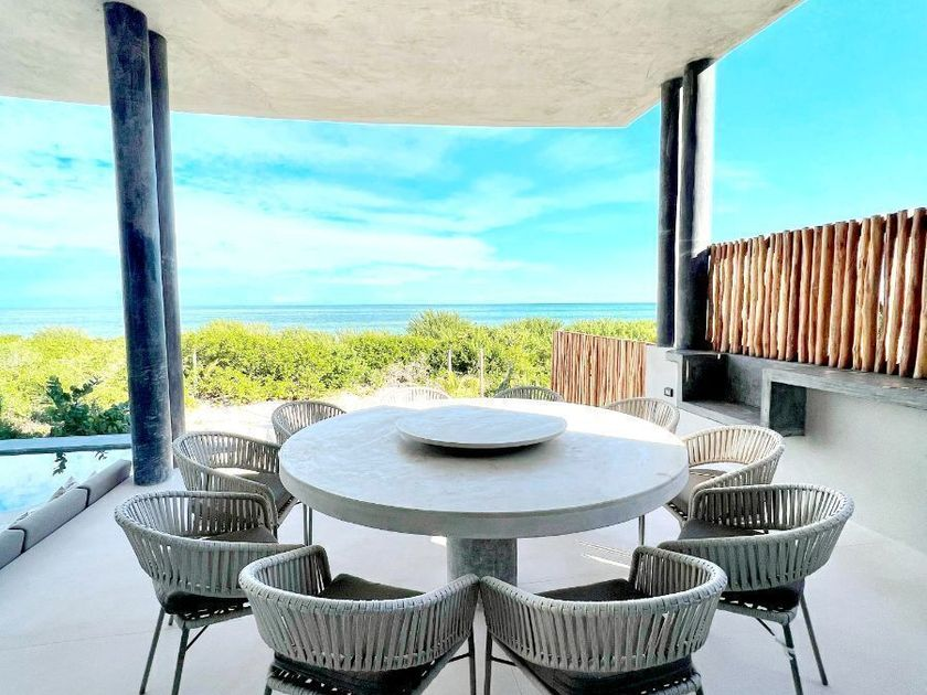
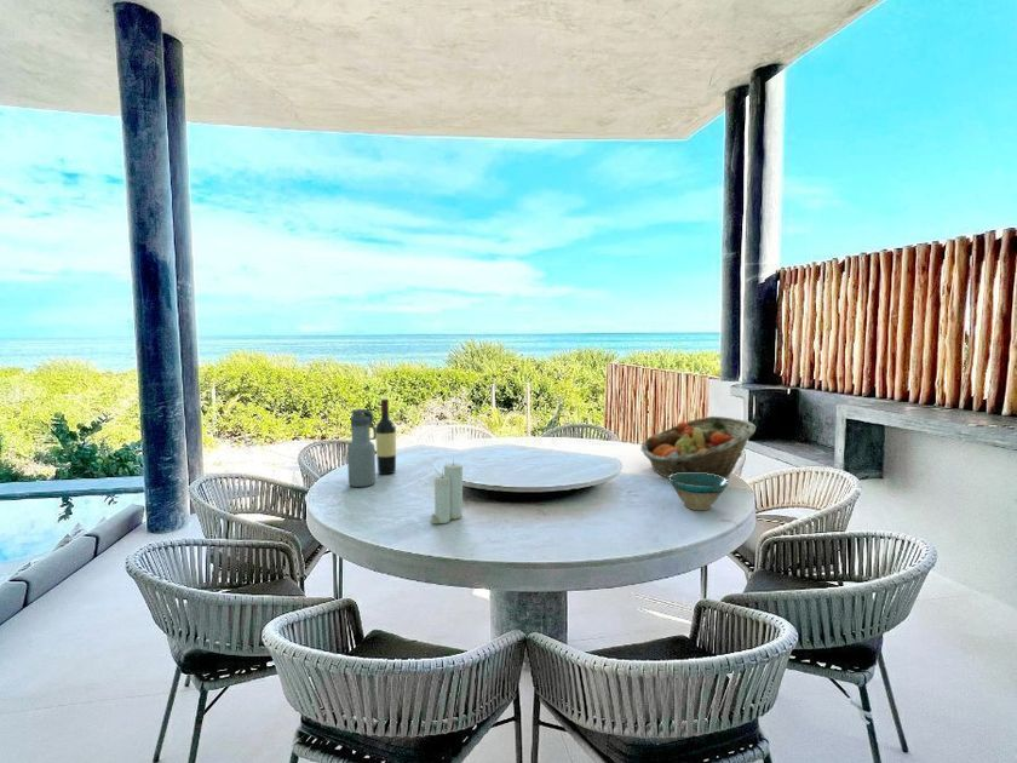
+ wine bottle (385, 435)
+ bowl (697, 492)
+ water bottle (361, 447)
+ candle (447, 487)
+ fruit basket (695, 446)
